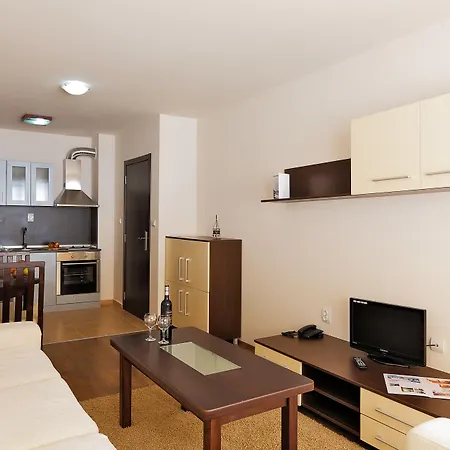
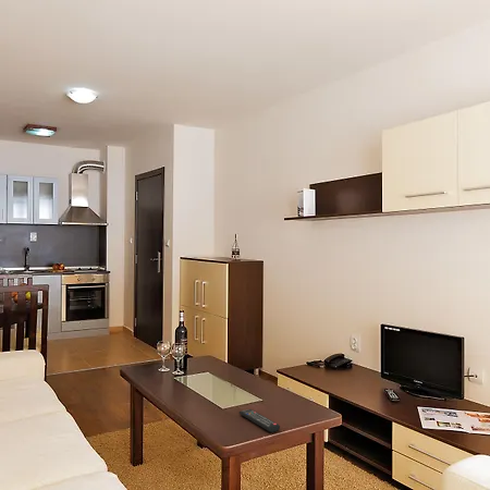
+ remote control (258, 419)
